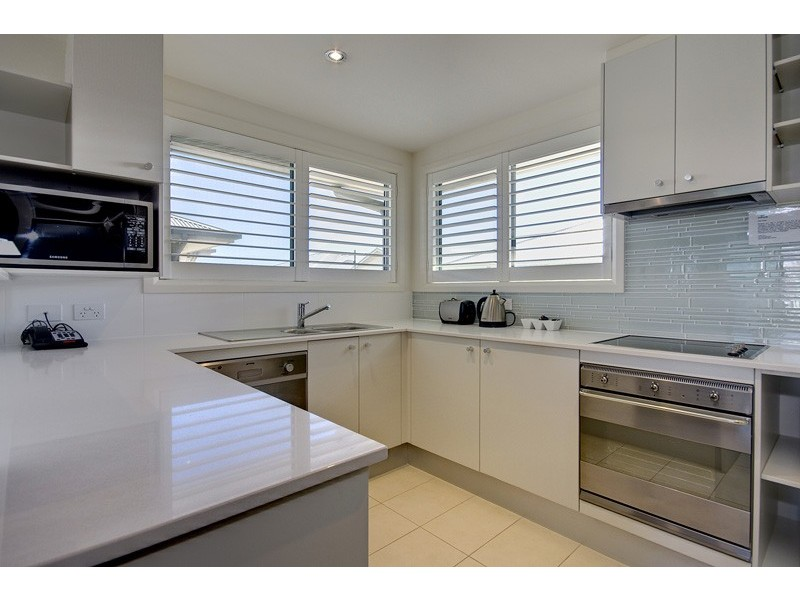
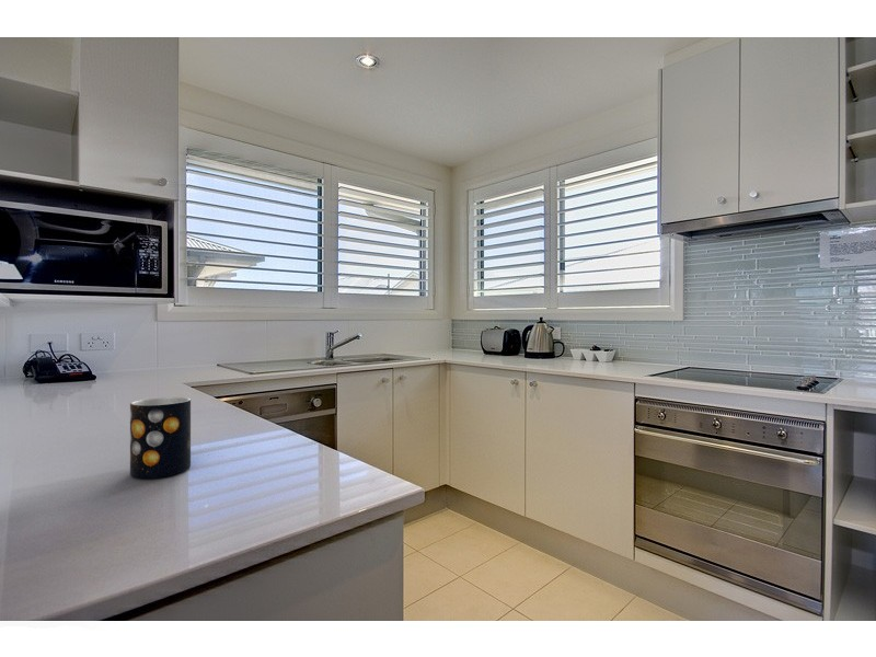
+ mug (158, 434)
